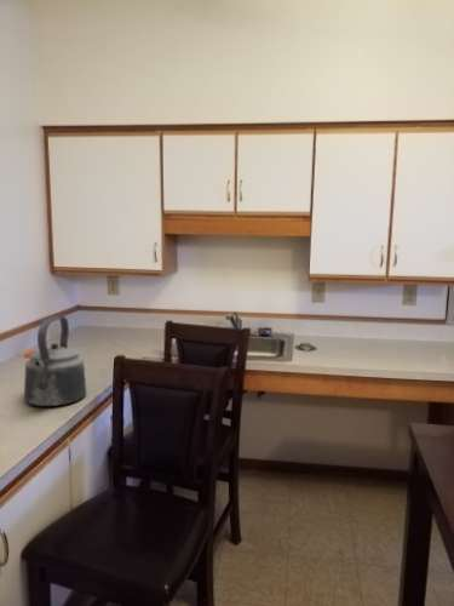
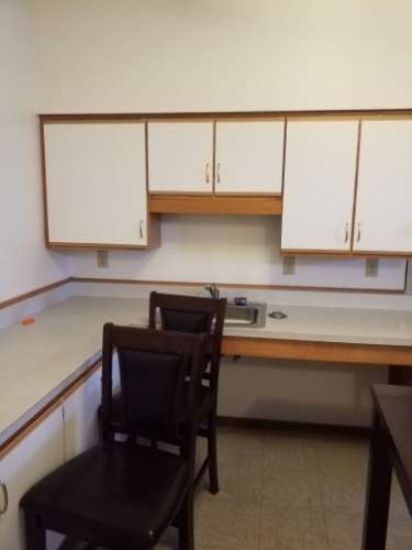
- kettle (52, 359)
